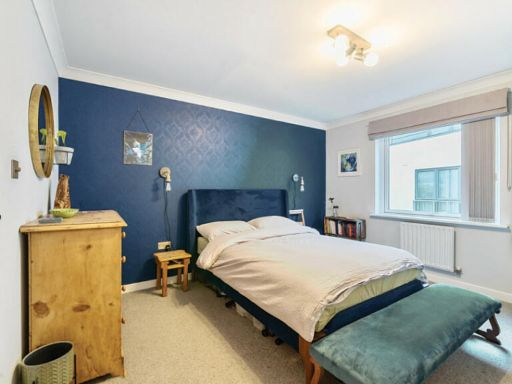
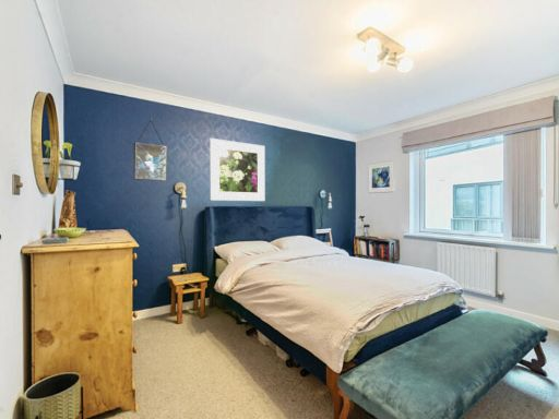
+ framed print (239, 171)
